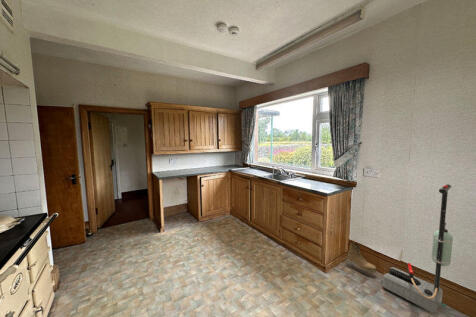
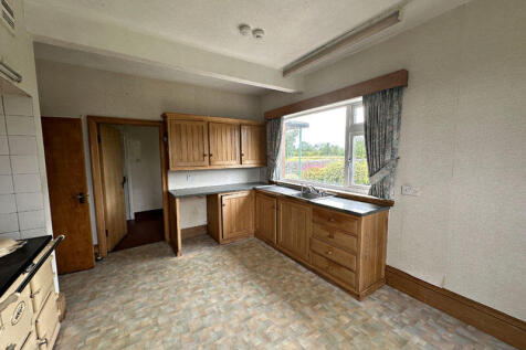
- boot cleaning station (358, 244)
